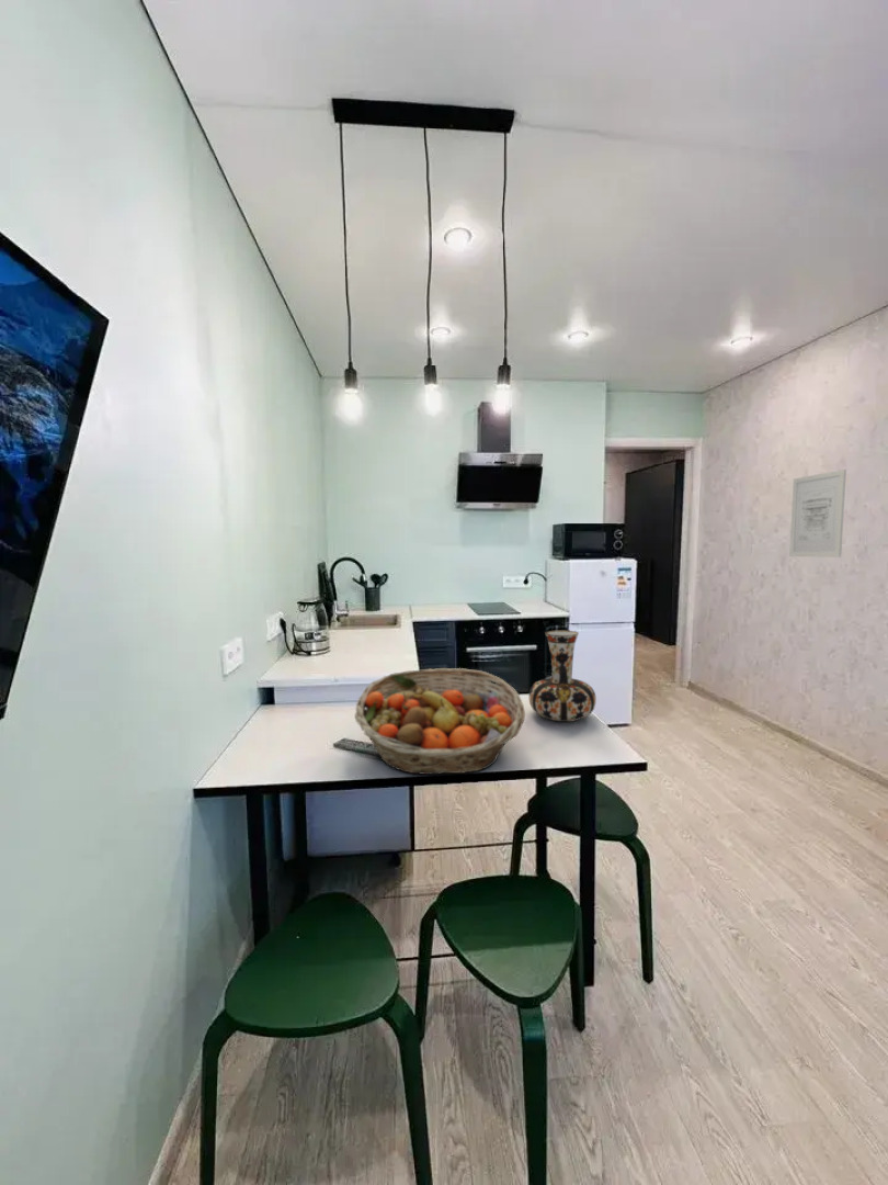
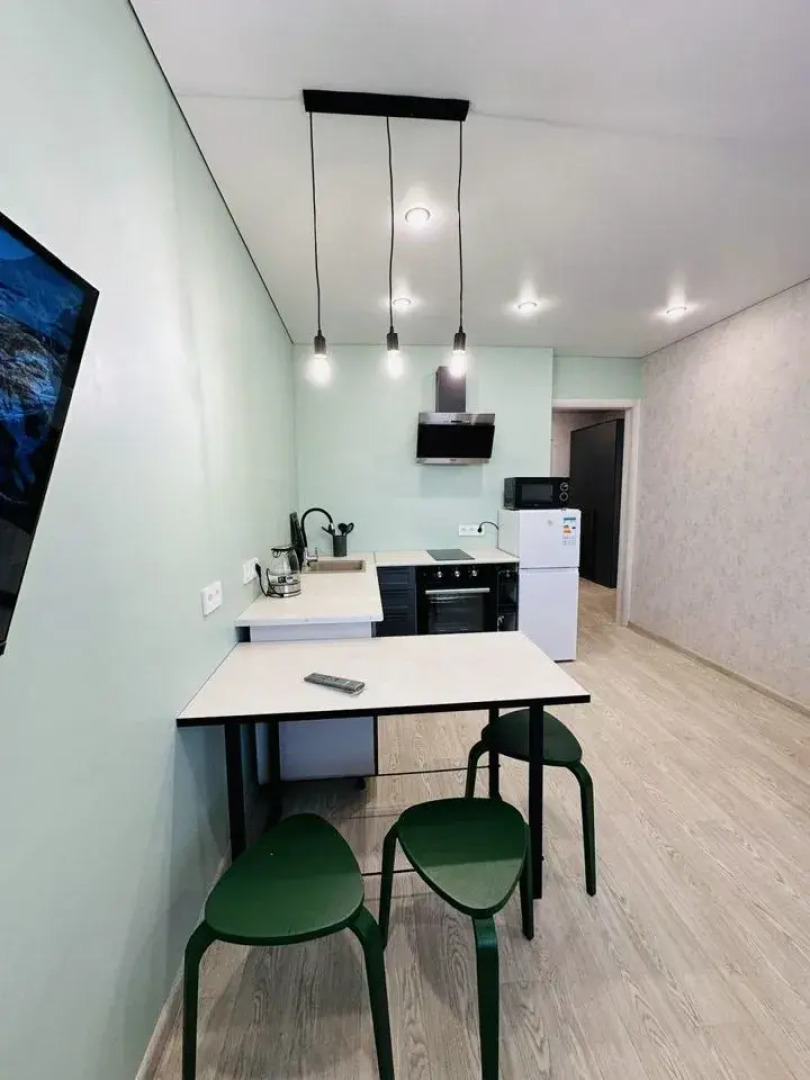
- fruit basket (440, 716)
- wall art (816, 516)
- vase (561, 674)
